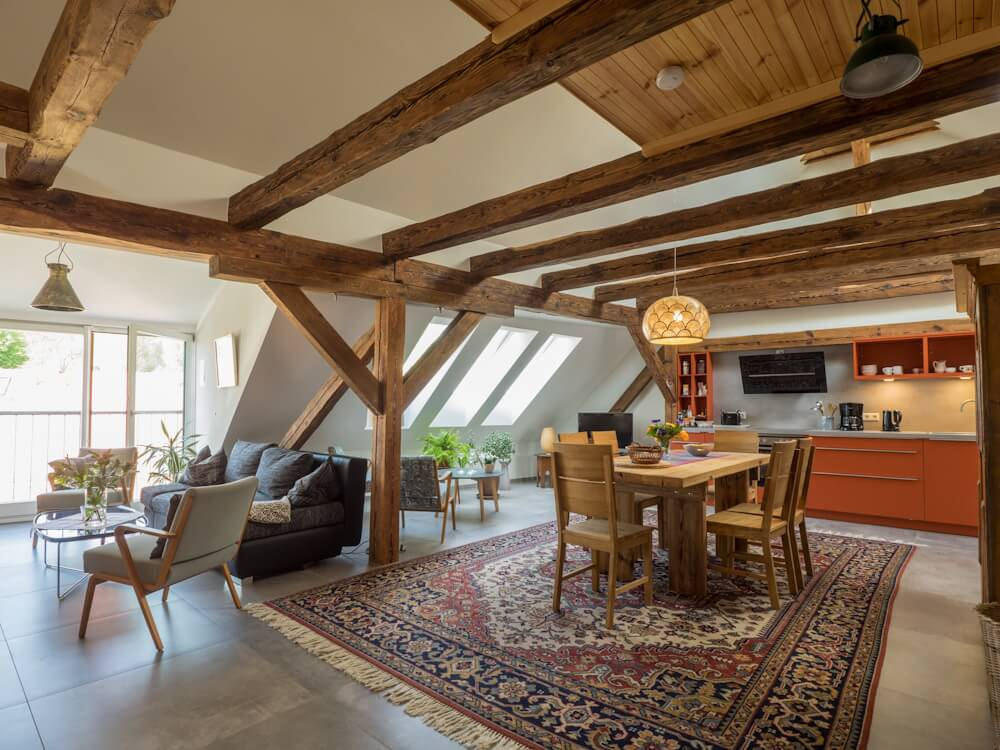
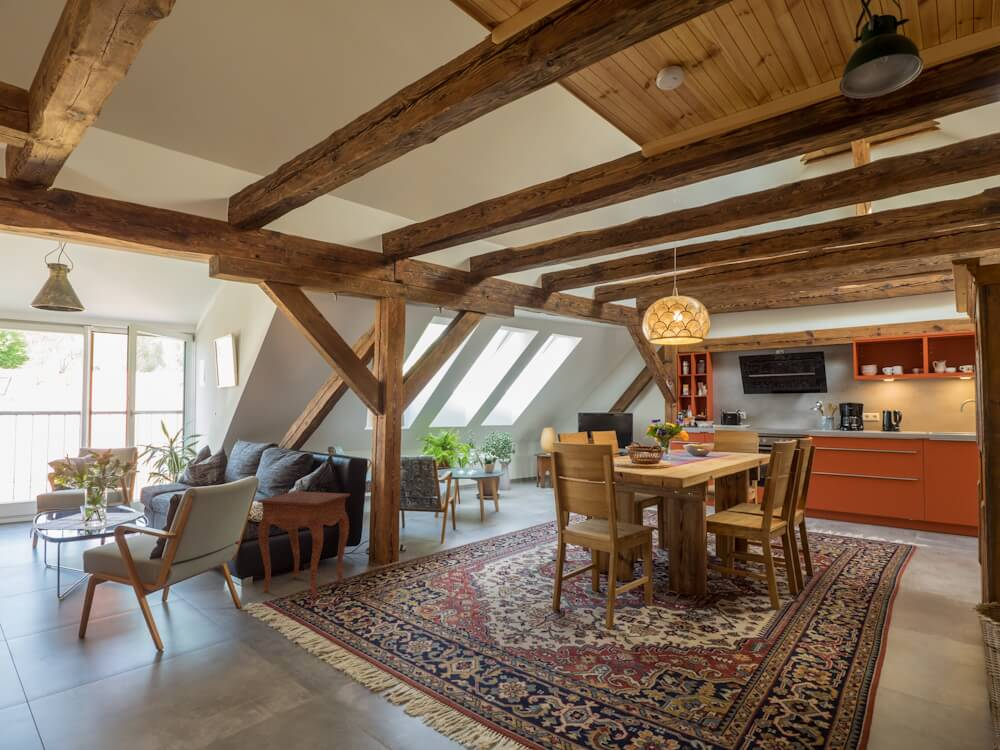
+ side table (298, 543)
